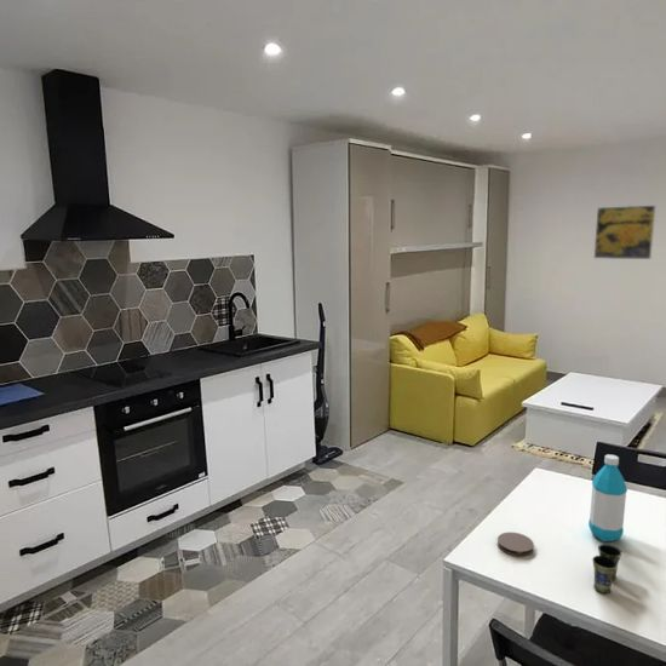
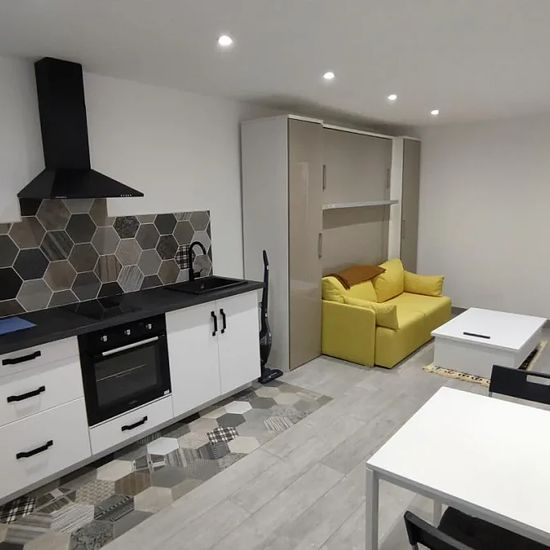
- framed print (624, 232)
- water bottle (608, 496)
- cup (605, 568)
- coaster (515, 544)
